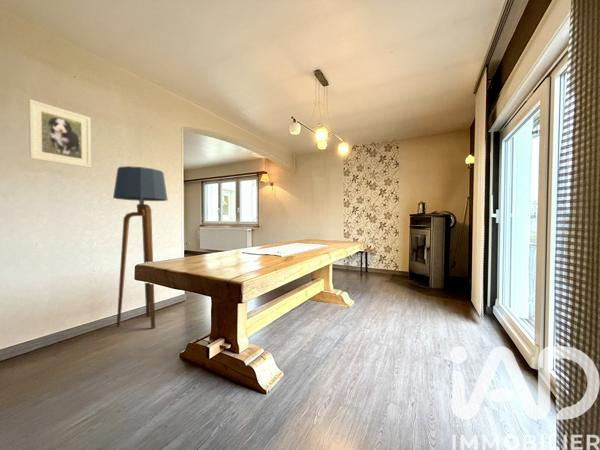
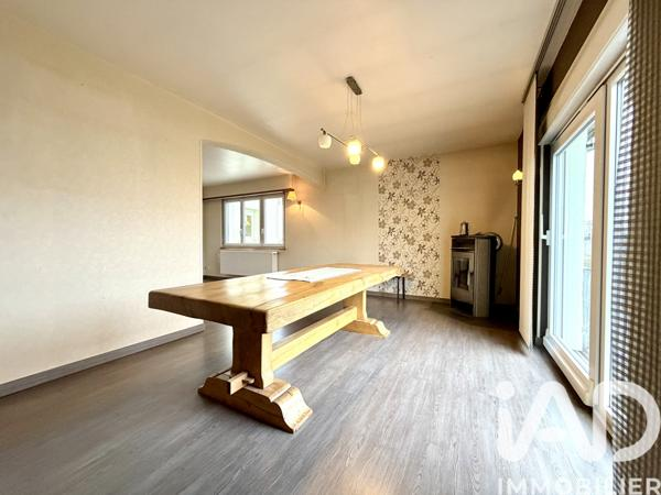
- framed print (62, 136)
- floor lamp (143, 247)
